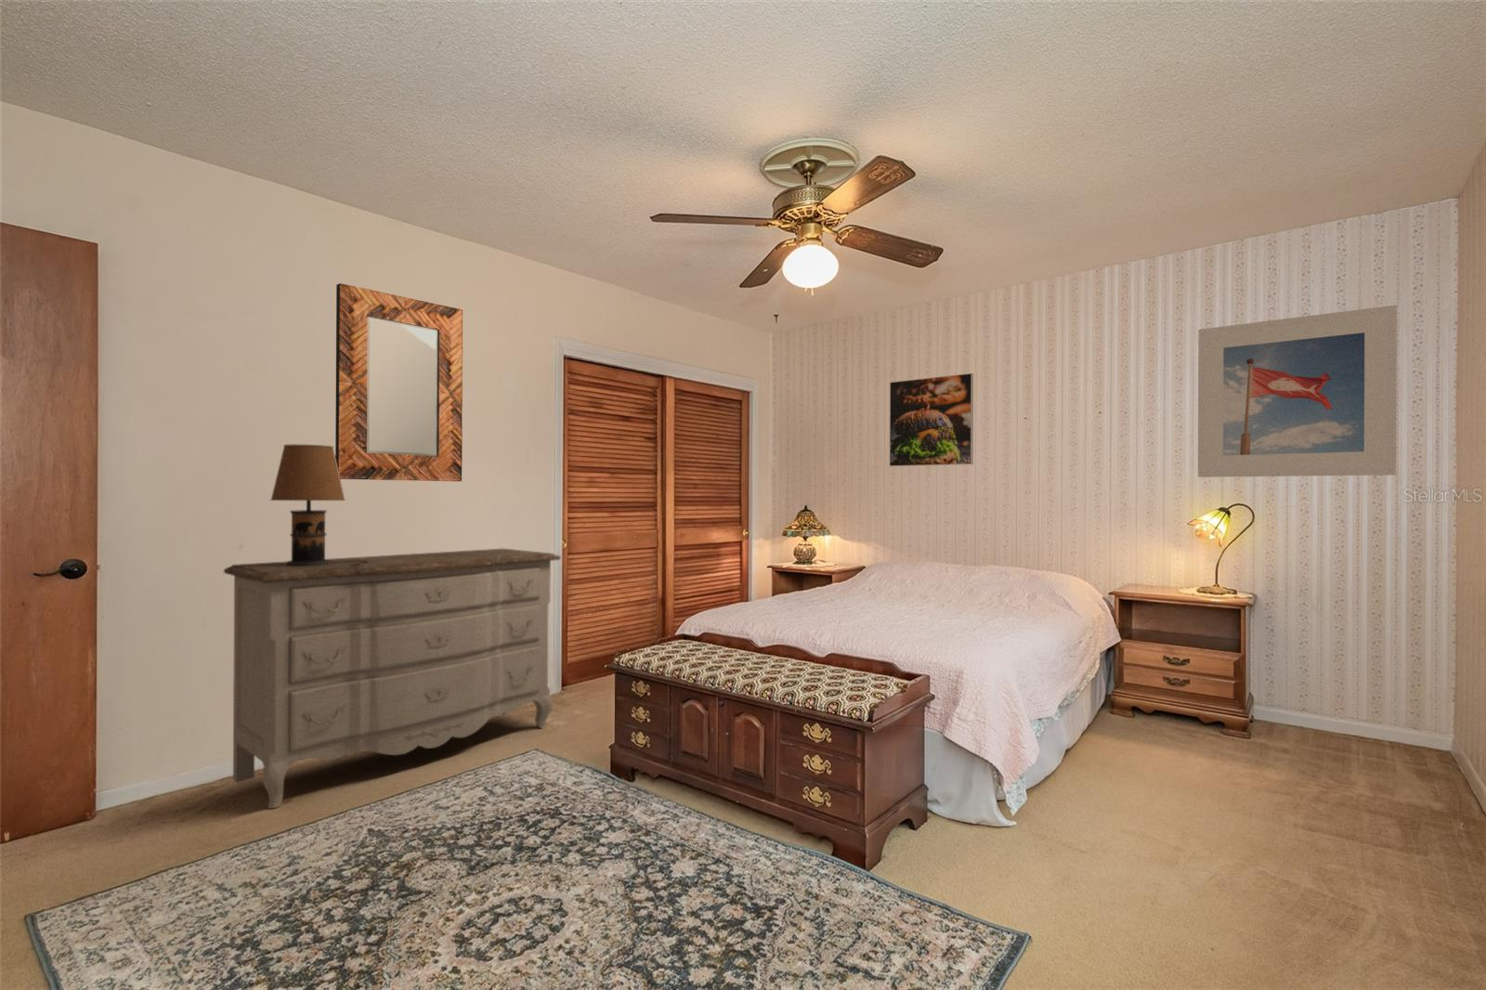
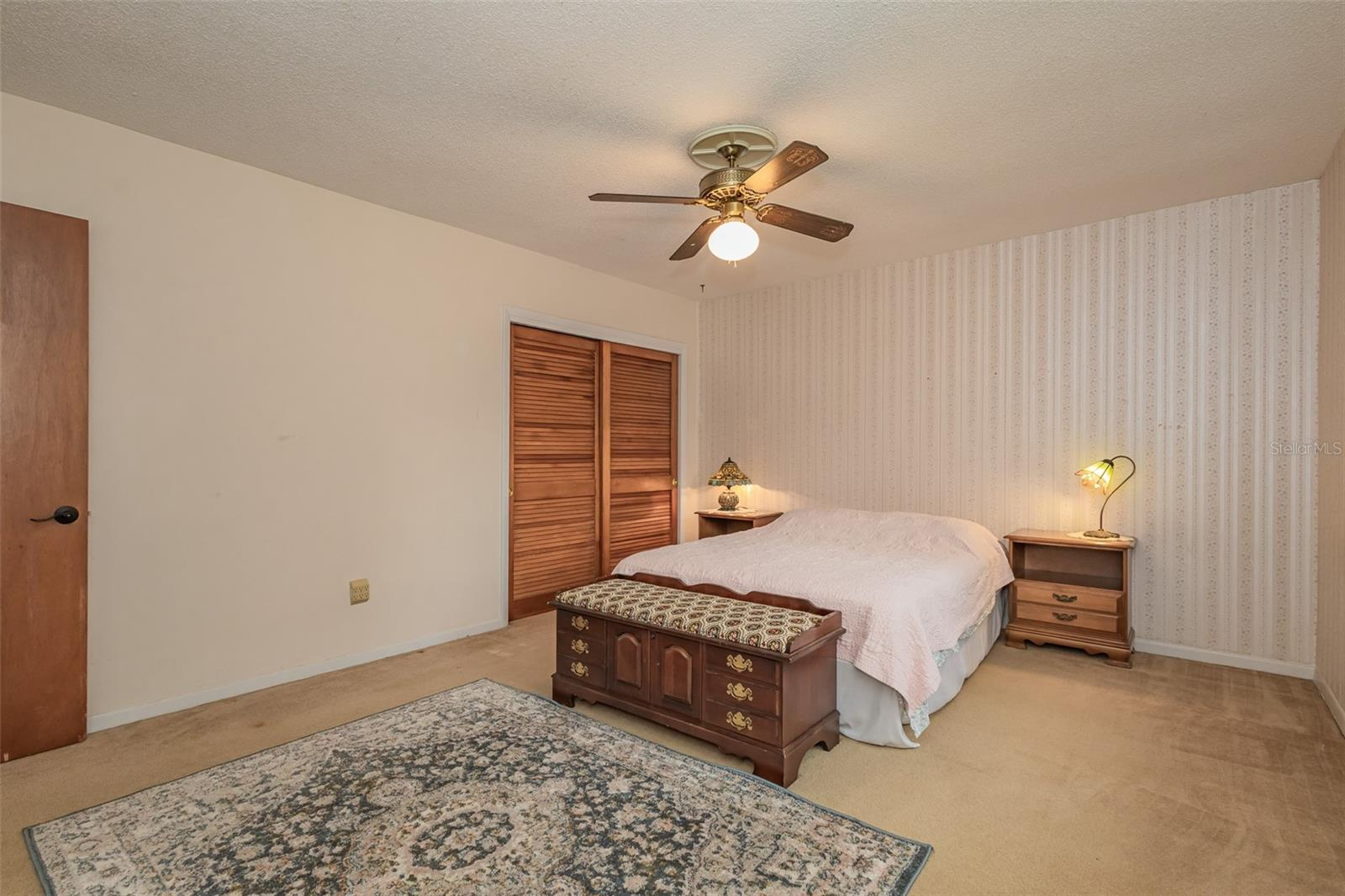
- dresser (411, 655)
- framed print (929, 422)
- home mirror (403, 388)
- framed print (1290, 397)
- table lamp (323, 499)
